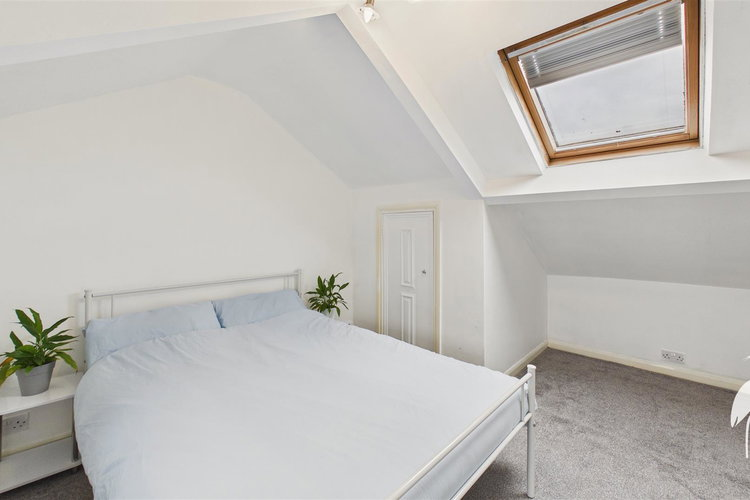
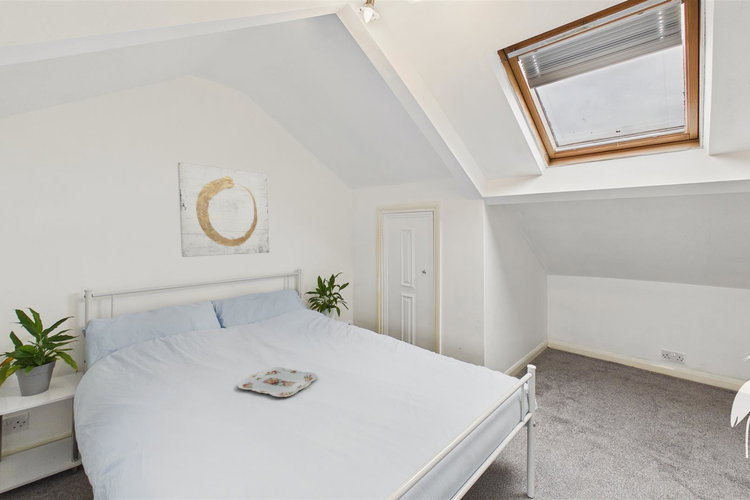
+ wall art (227, 211)
+ serving tray (278, 381)
